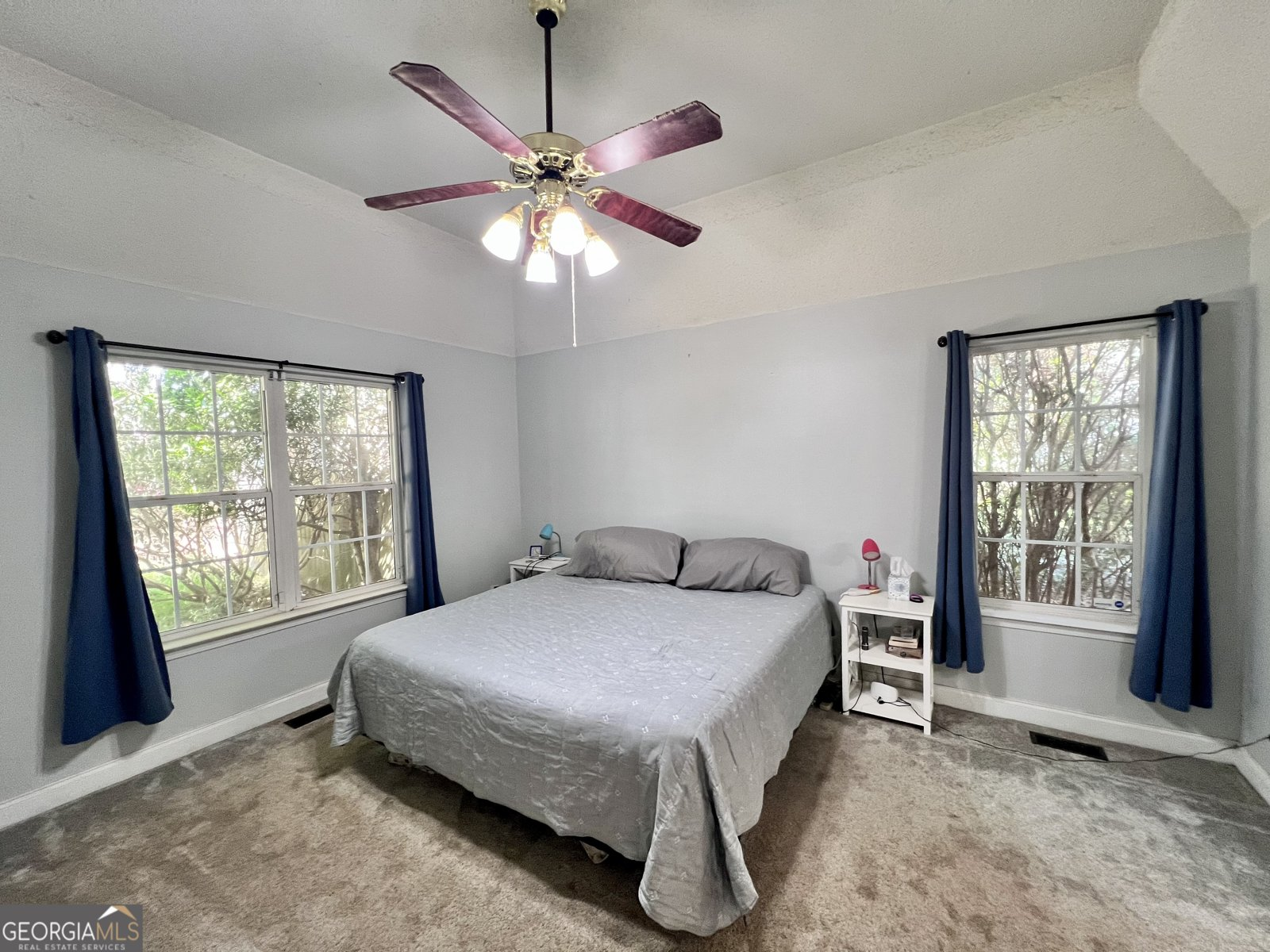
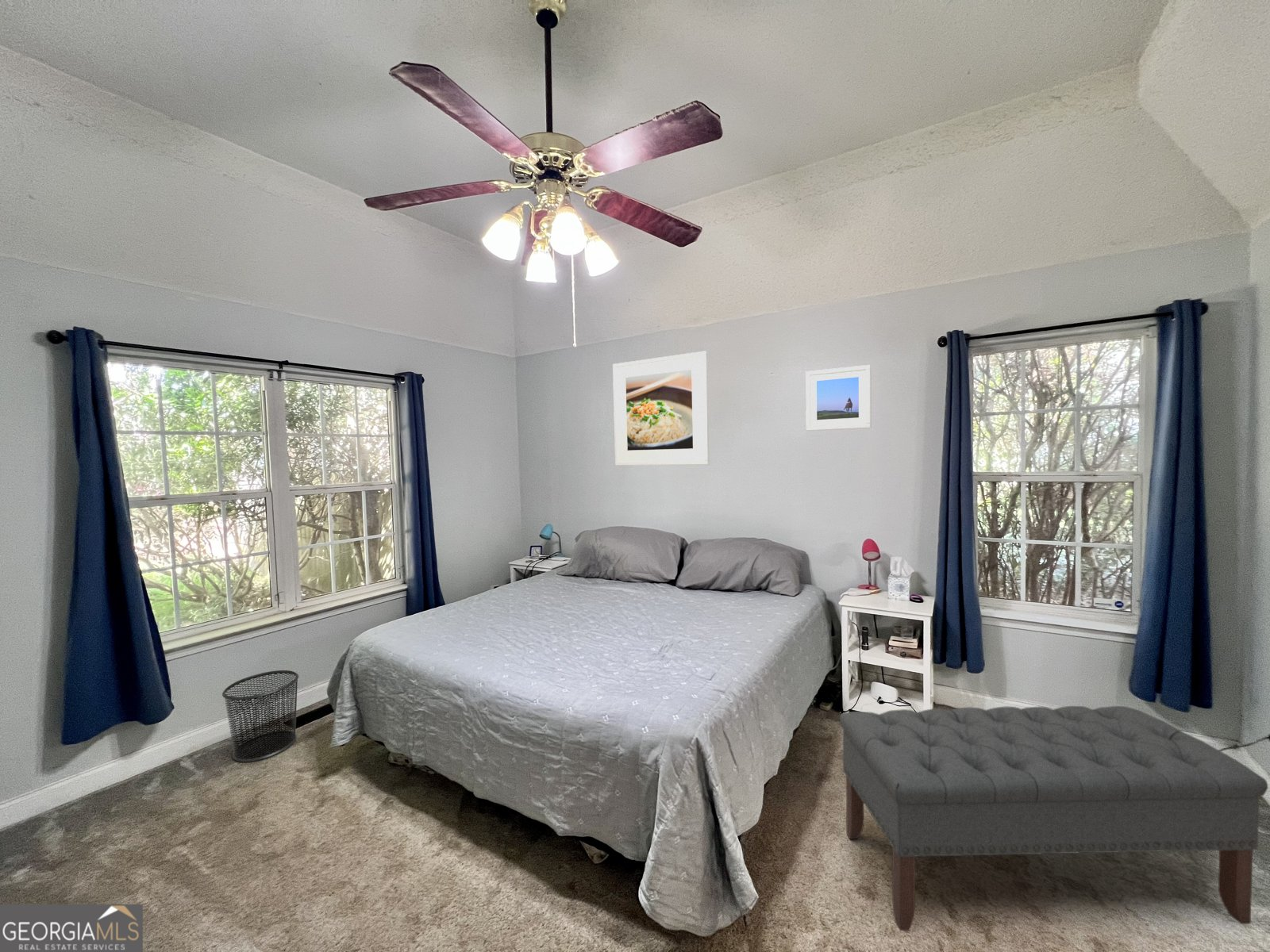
+ waste bin (264, 714)
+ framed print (837, 398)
+ bench (1026, 804)
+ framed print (658, 412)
